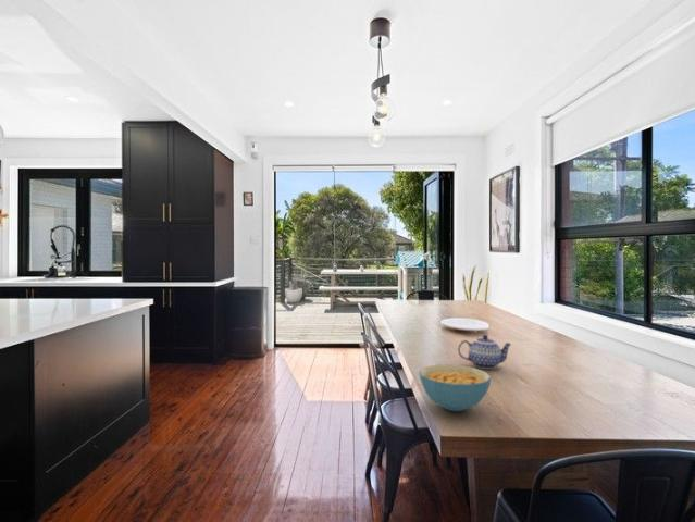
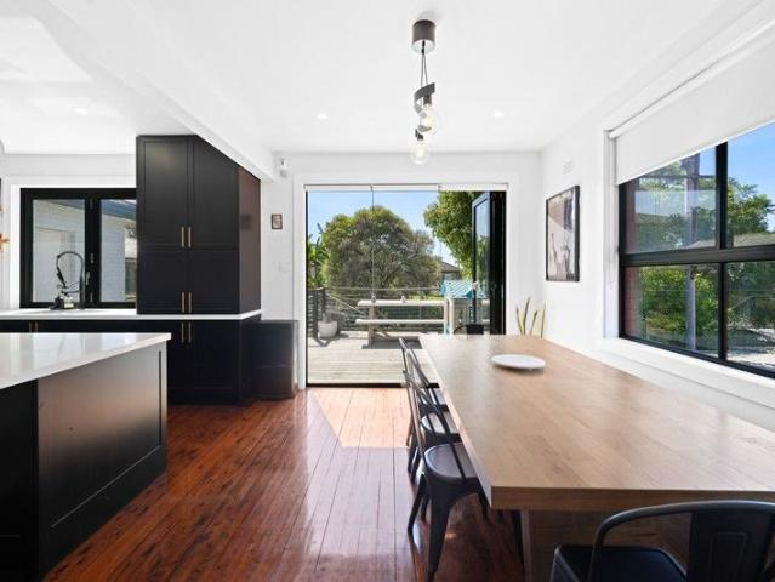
- teapot (484, 350)
- cereal bowl (454, 390)
